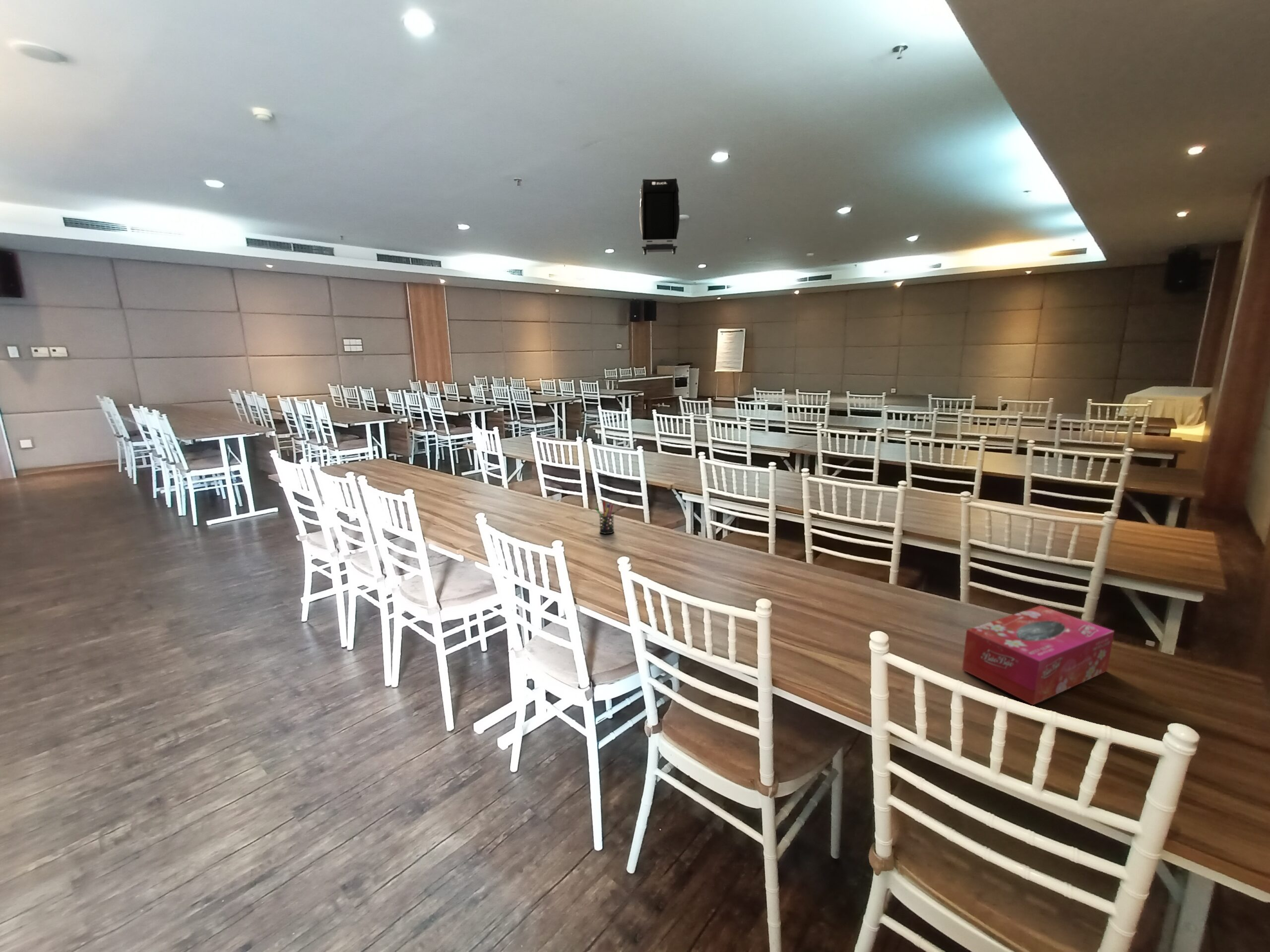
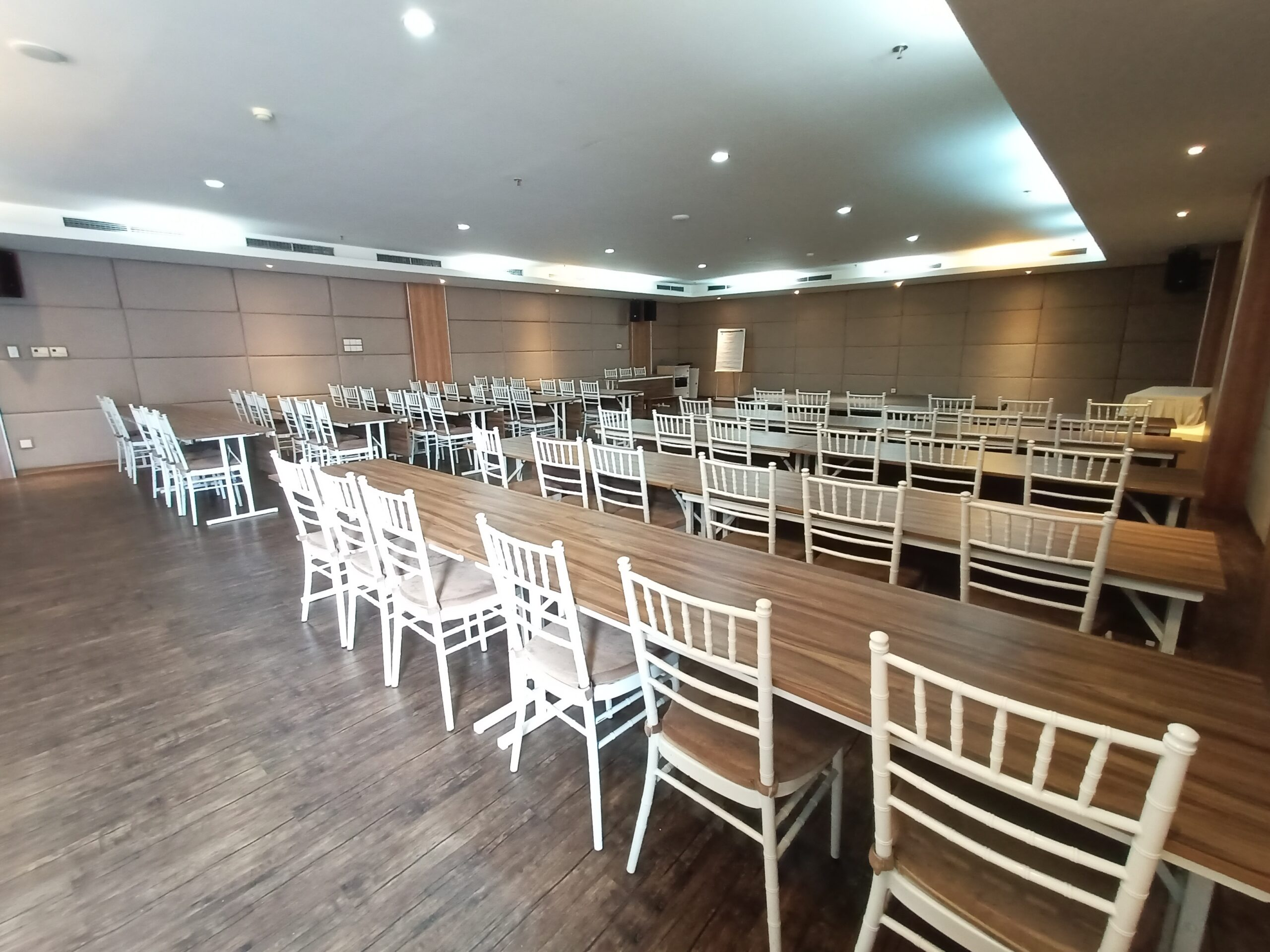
- tissue box (1037, 651)
- pen holder (604, 517)
- luggage (659, 216)
